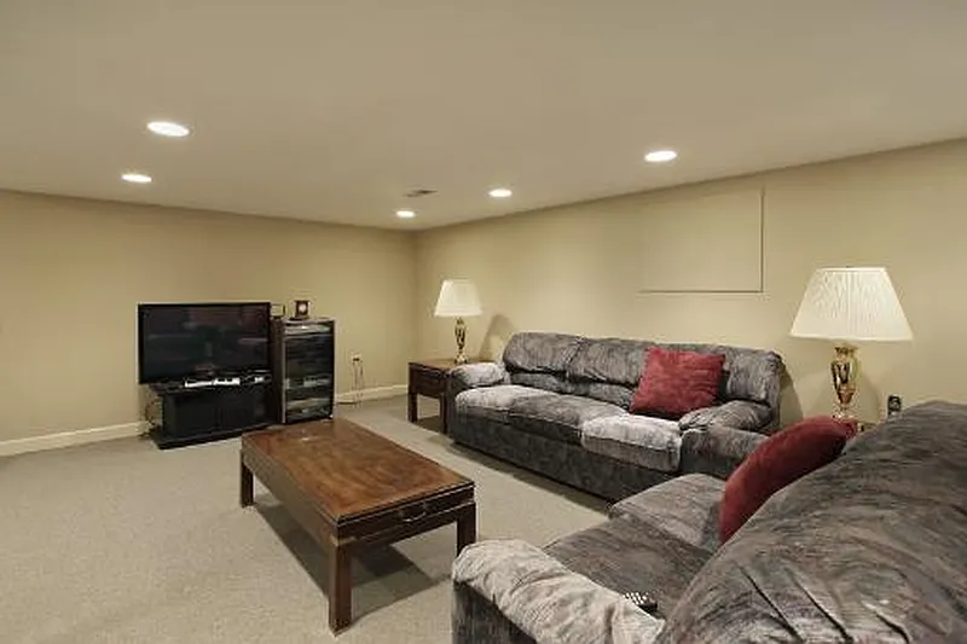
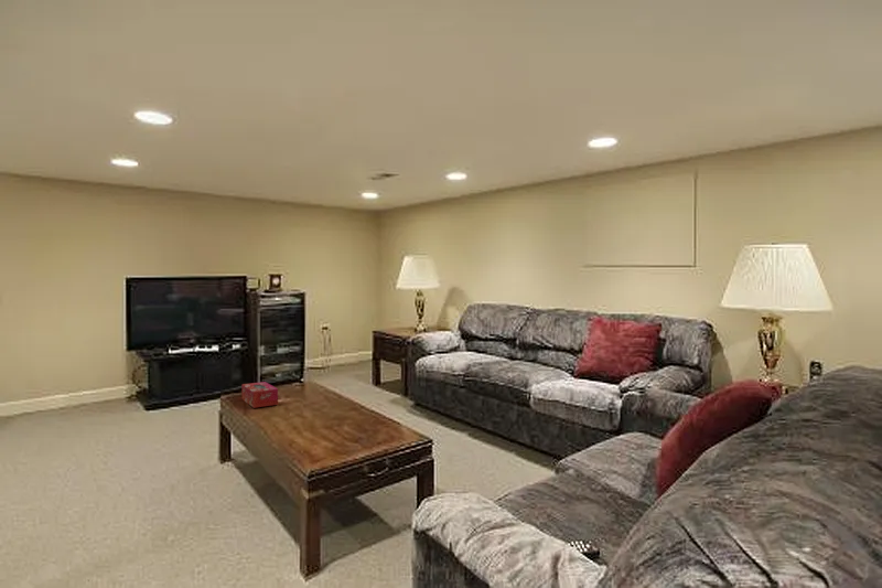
+ tissue box (259, 394)
